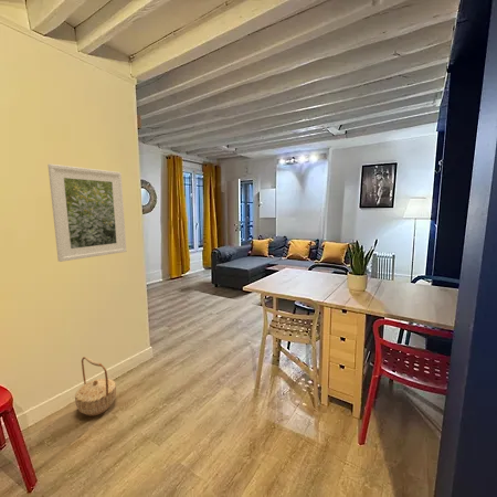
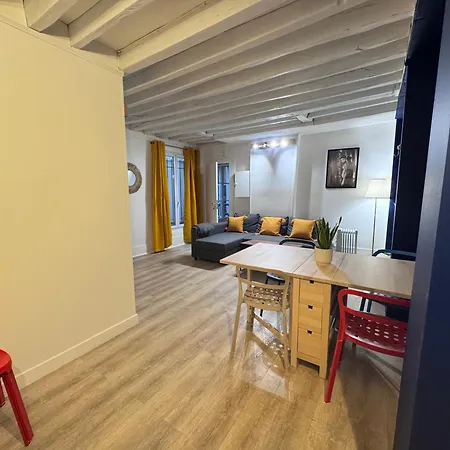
- basket (95, 383)
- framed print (92, 213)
